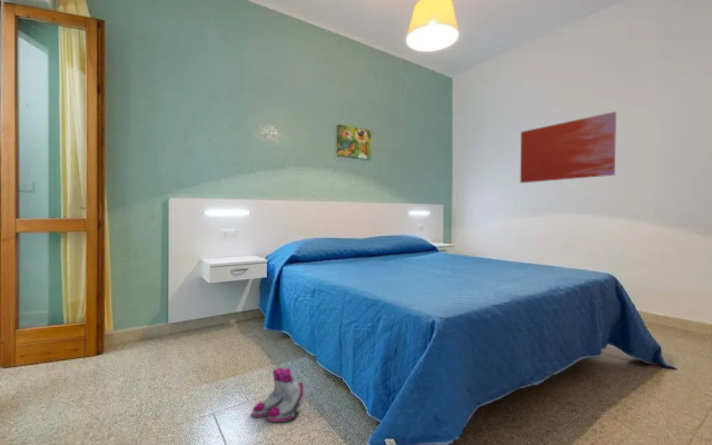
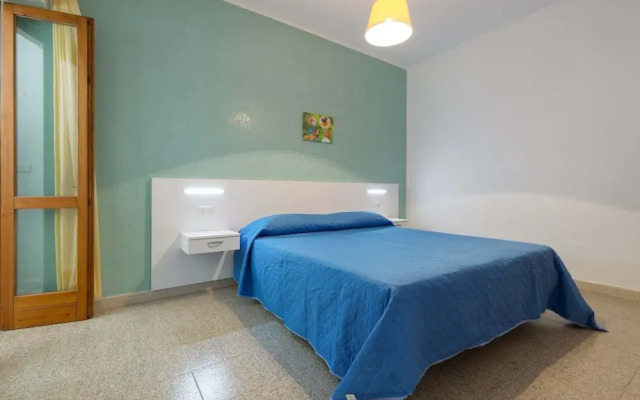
- boots (279, 389)
- wall art (563, 151)
